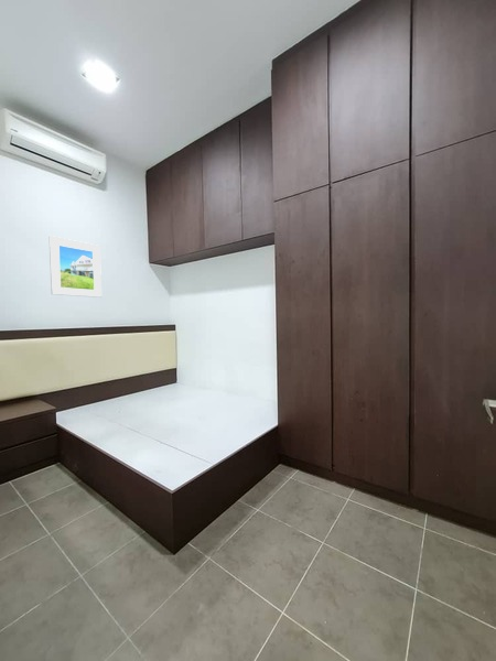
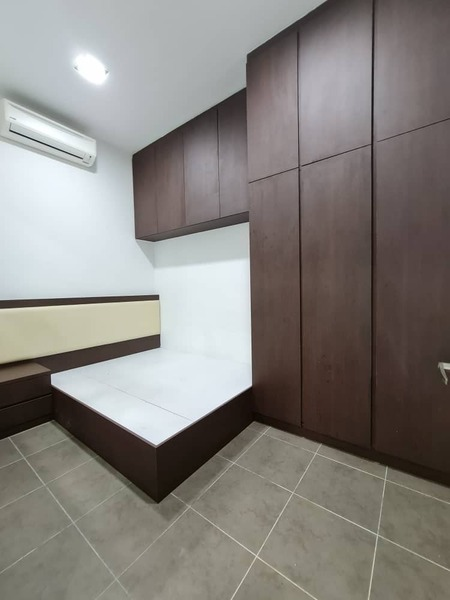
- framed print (76, 268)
